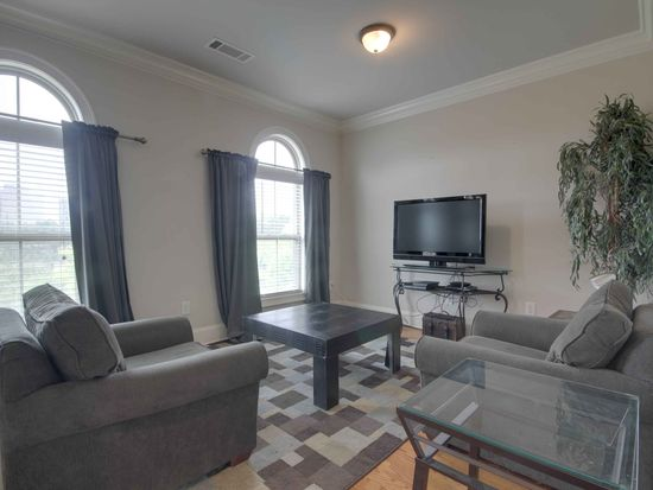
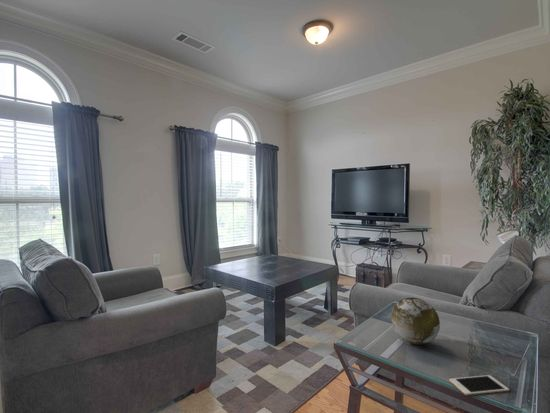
+ decorative orb (414, 320)
+ cell phone (478, 384)
